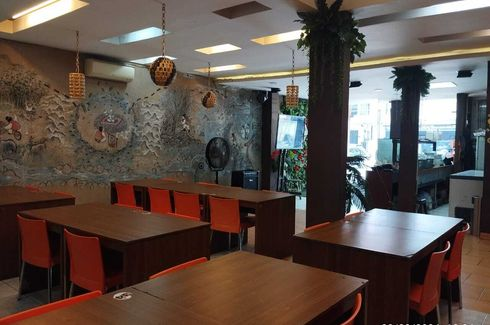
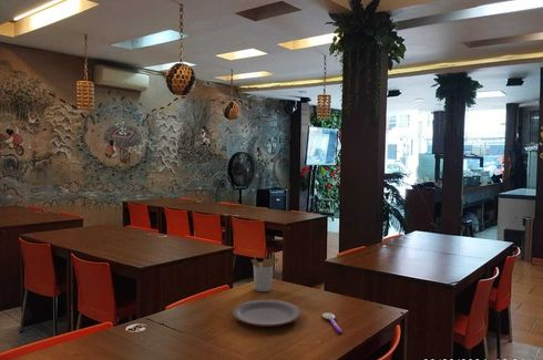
+ spoon (332, 321)
+ utensil holder (265, 271)
+ plate (266, 313)
